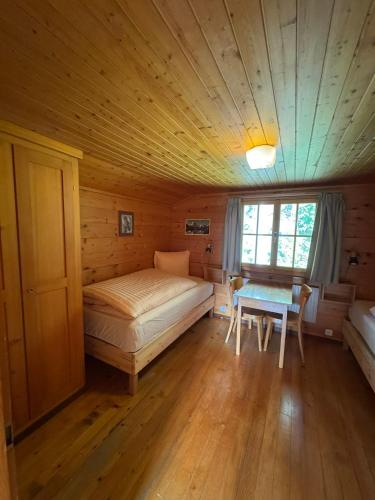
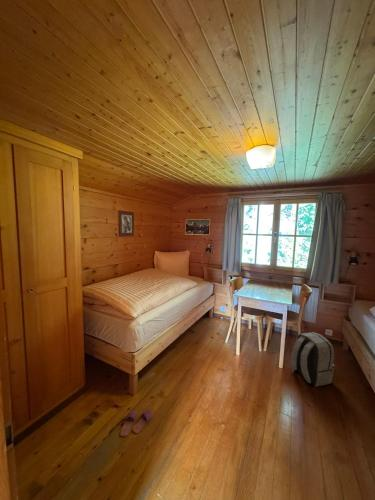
+ backpack (311, 356)
+ slippers (135, 419)
